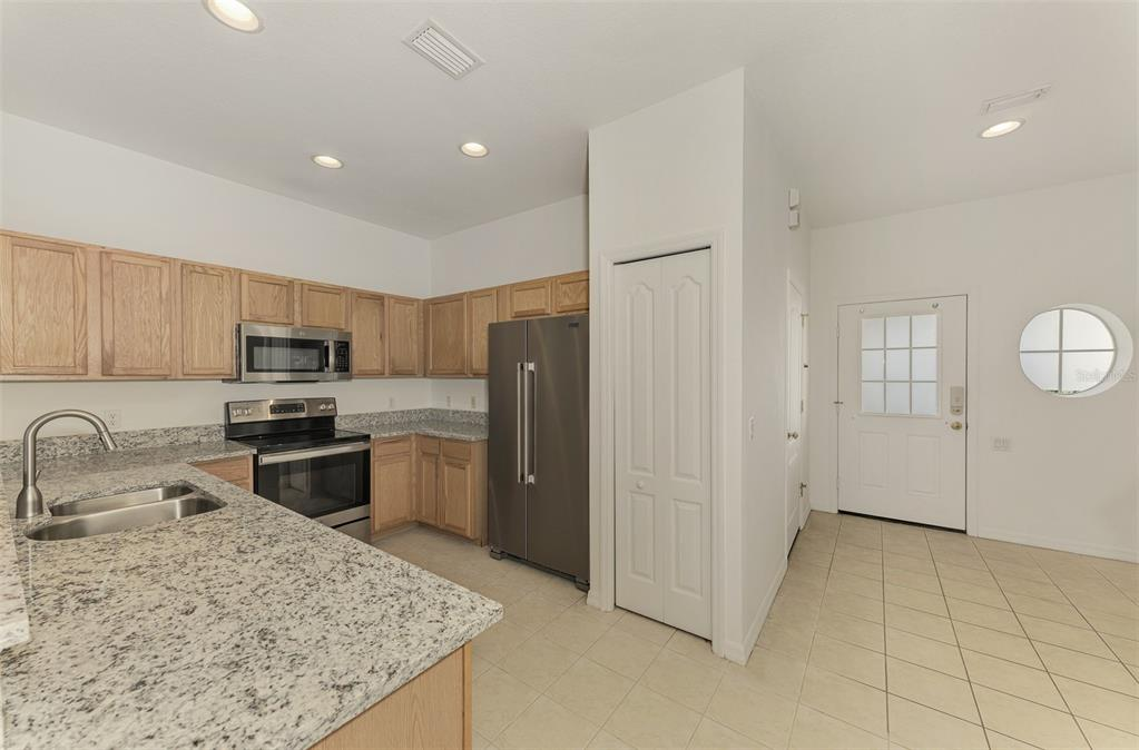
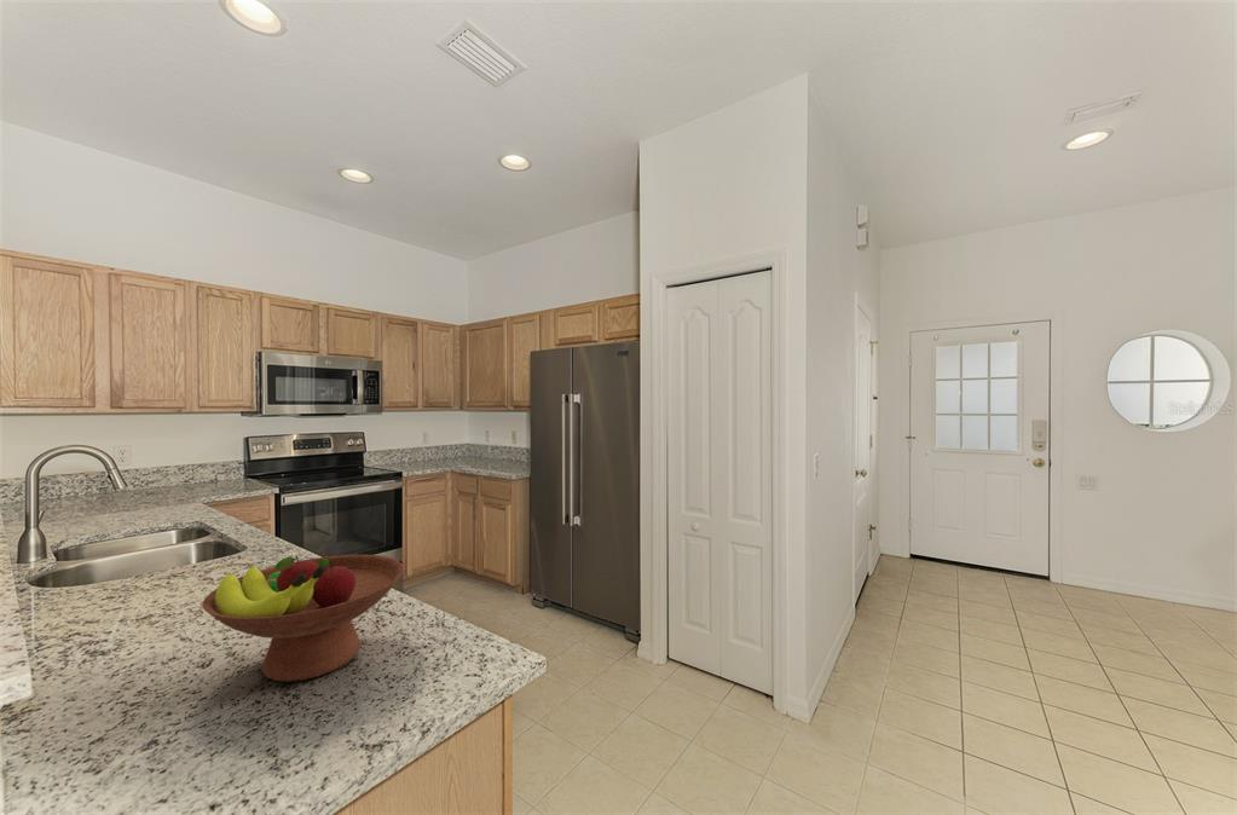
+ fruit bowl (313, 605)
